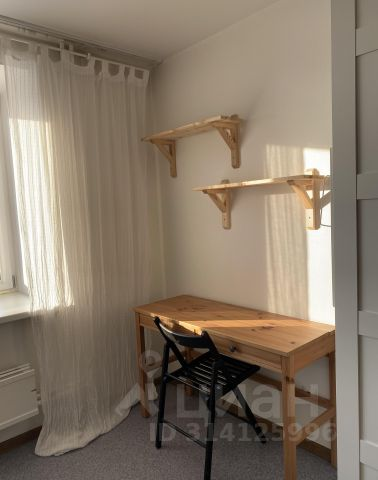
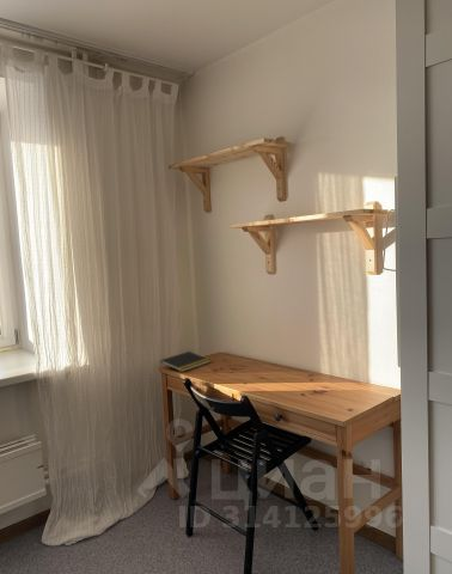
+ notepad (185, 360)
